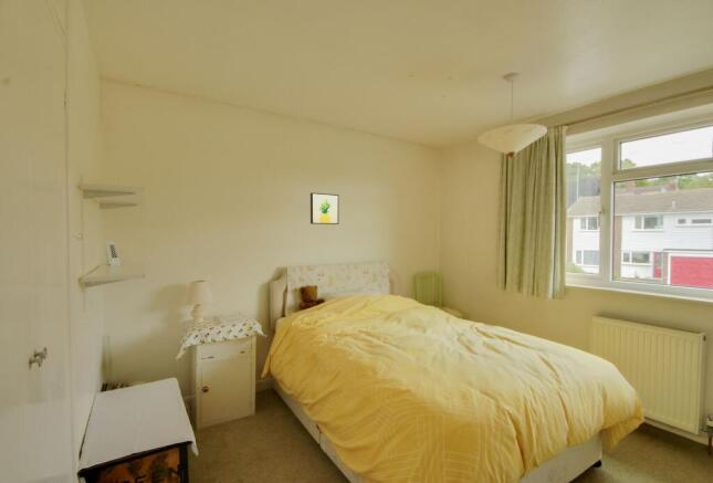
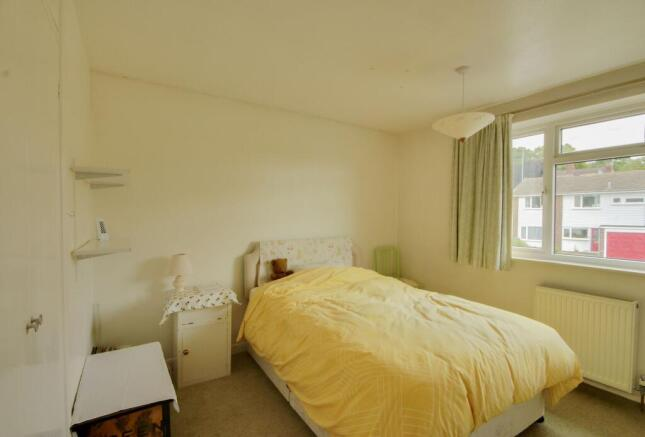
- wall art (324, 209)
